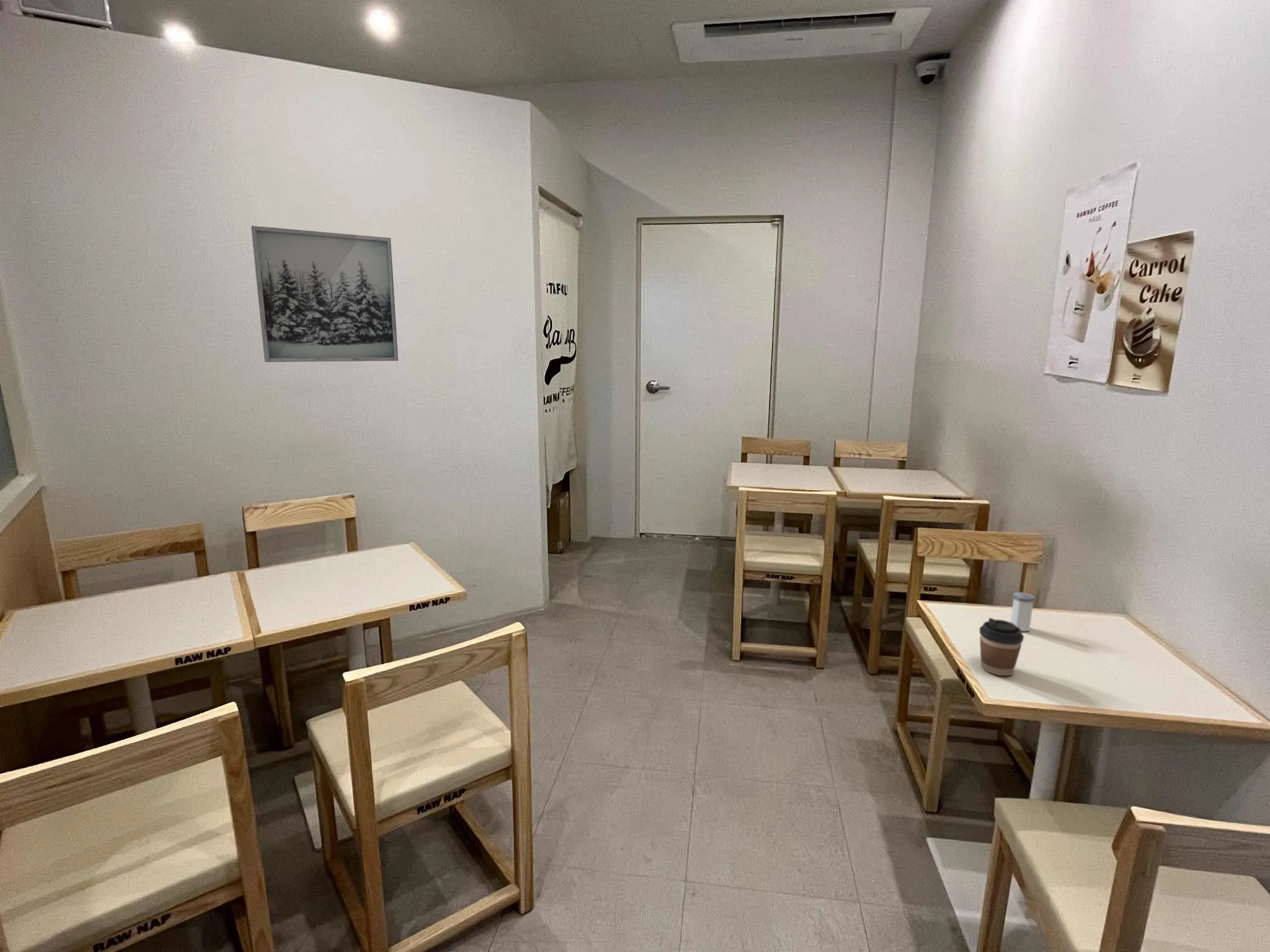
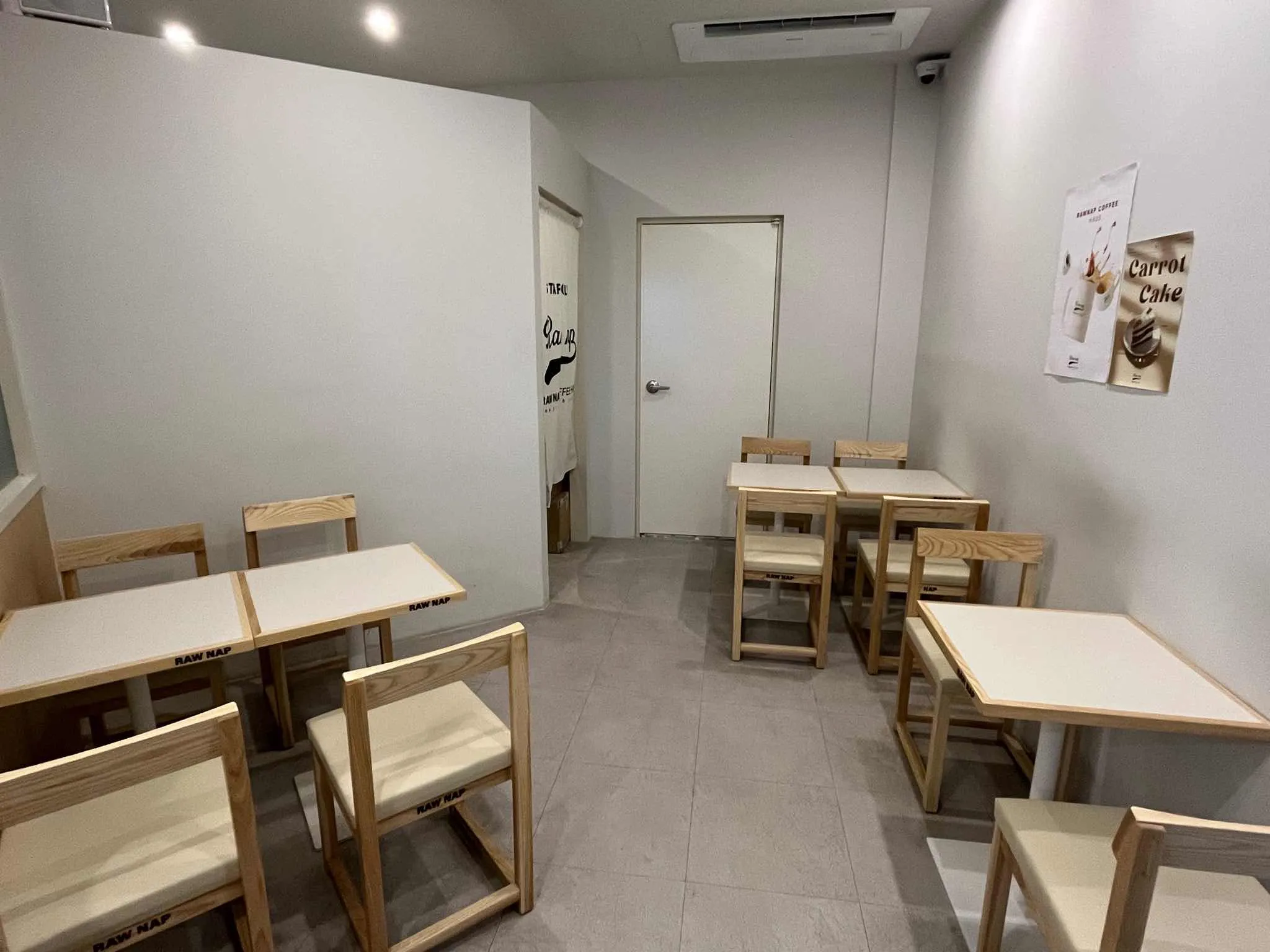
- salt shaker (1021, 612)
- wall art (329, 298)
- coffee cup (1000, 645)
